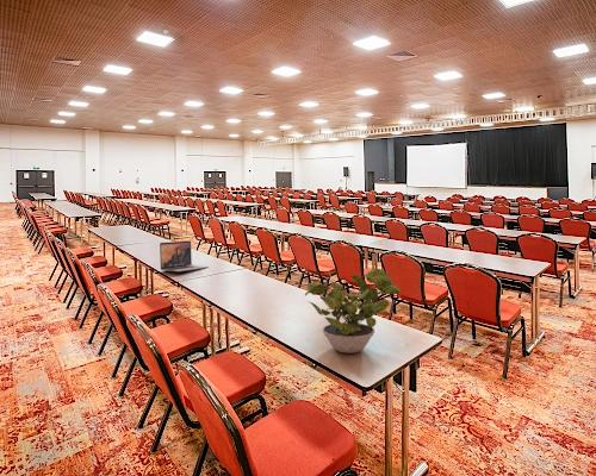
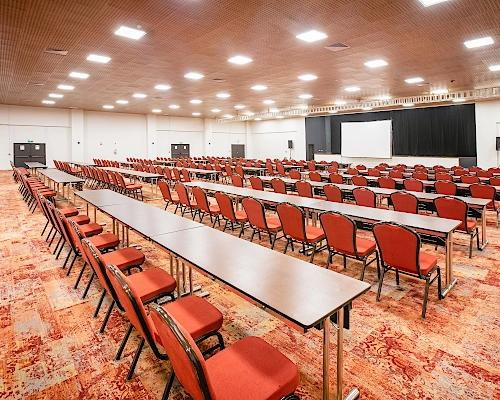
- potted plant (353, 309)
- laptop (185, 255)
